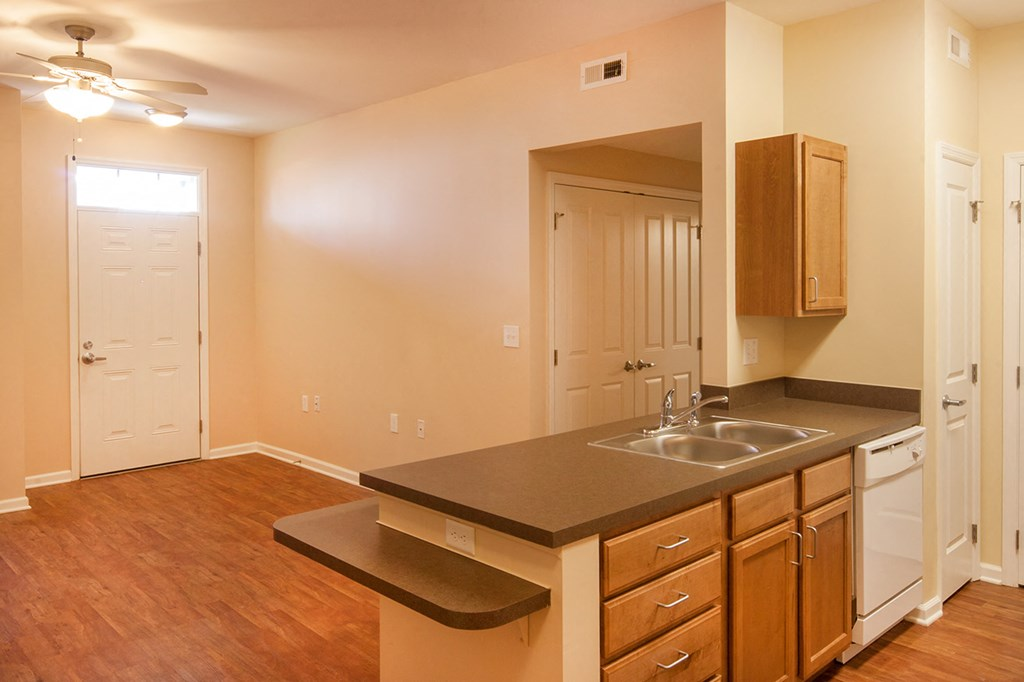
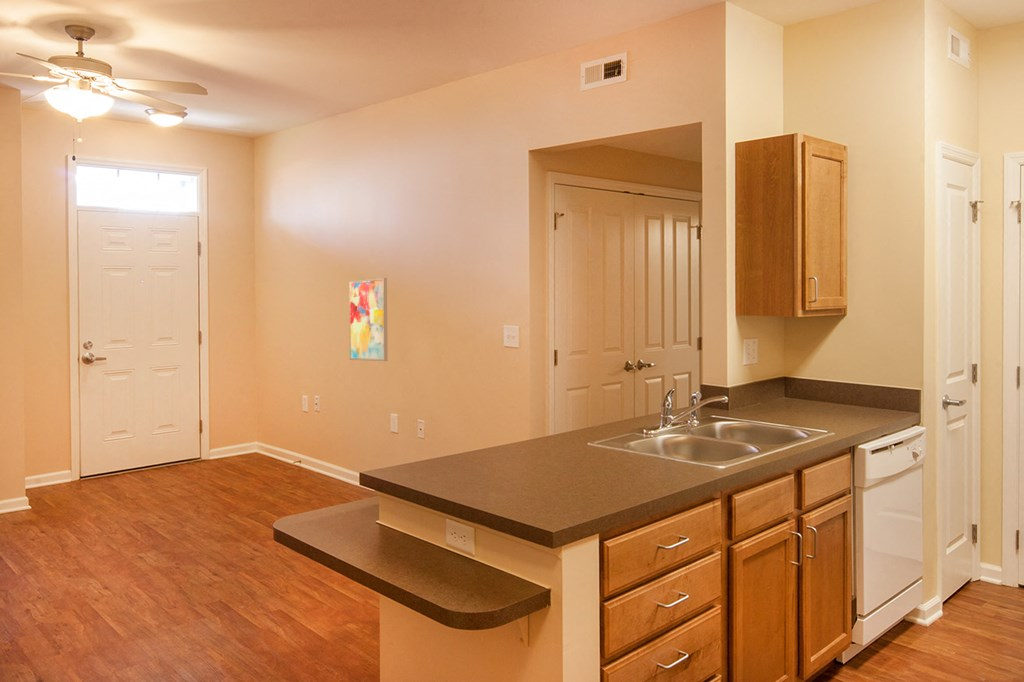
+ wall art (367, 320)
